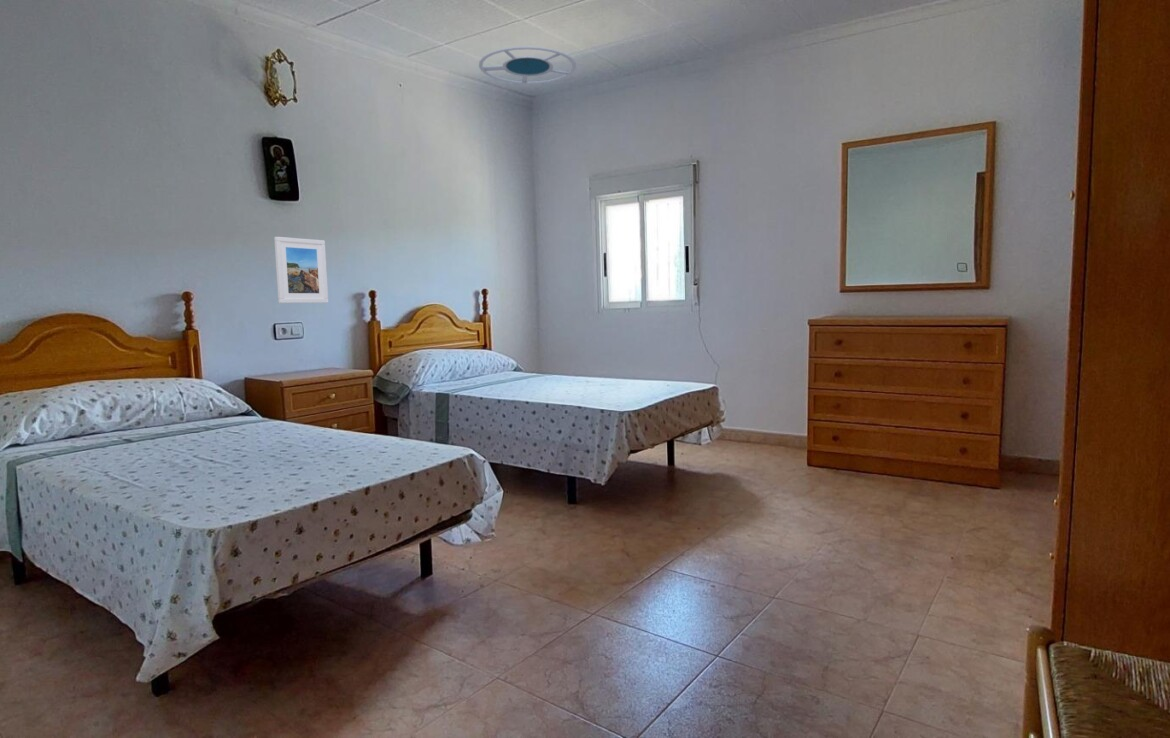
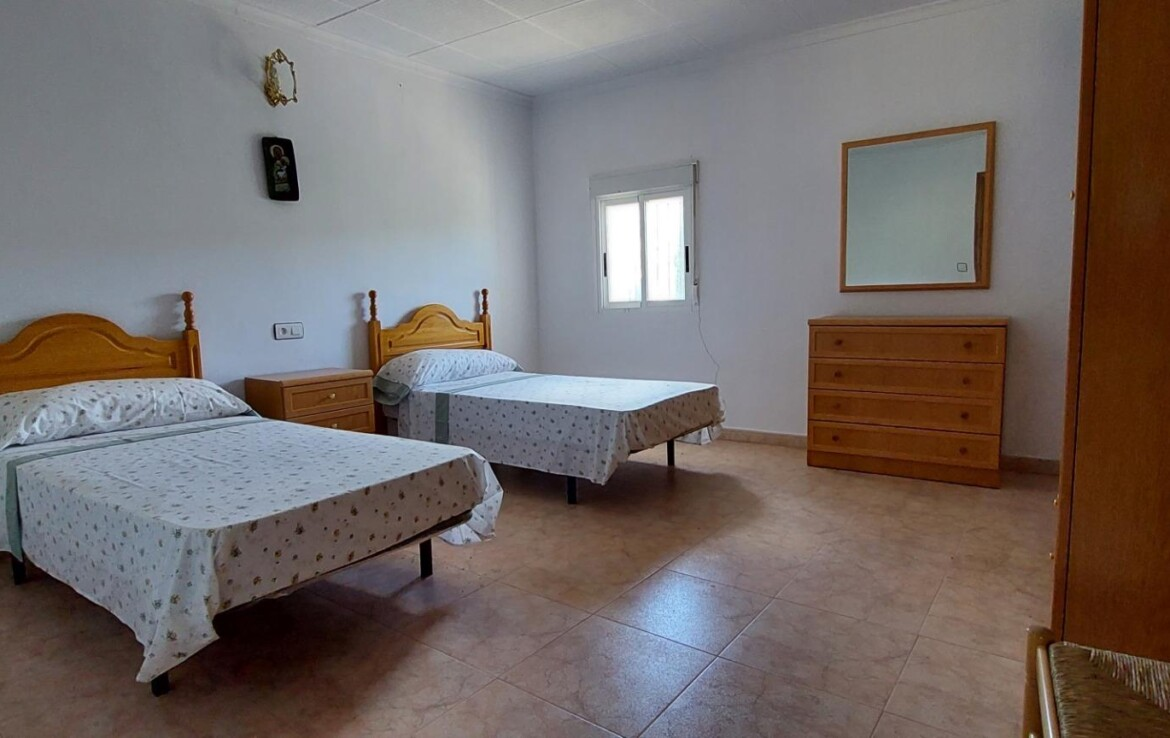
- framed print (302, 270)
- ceiling lamp (527, 62)
